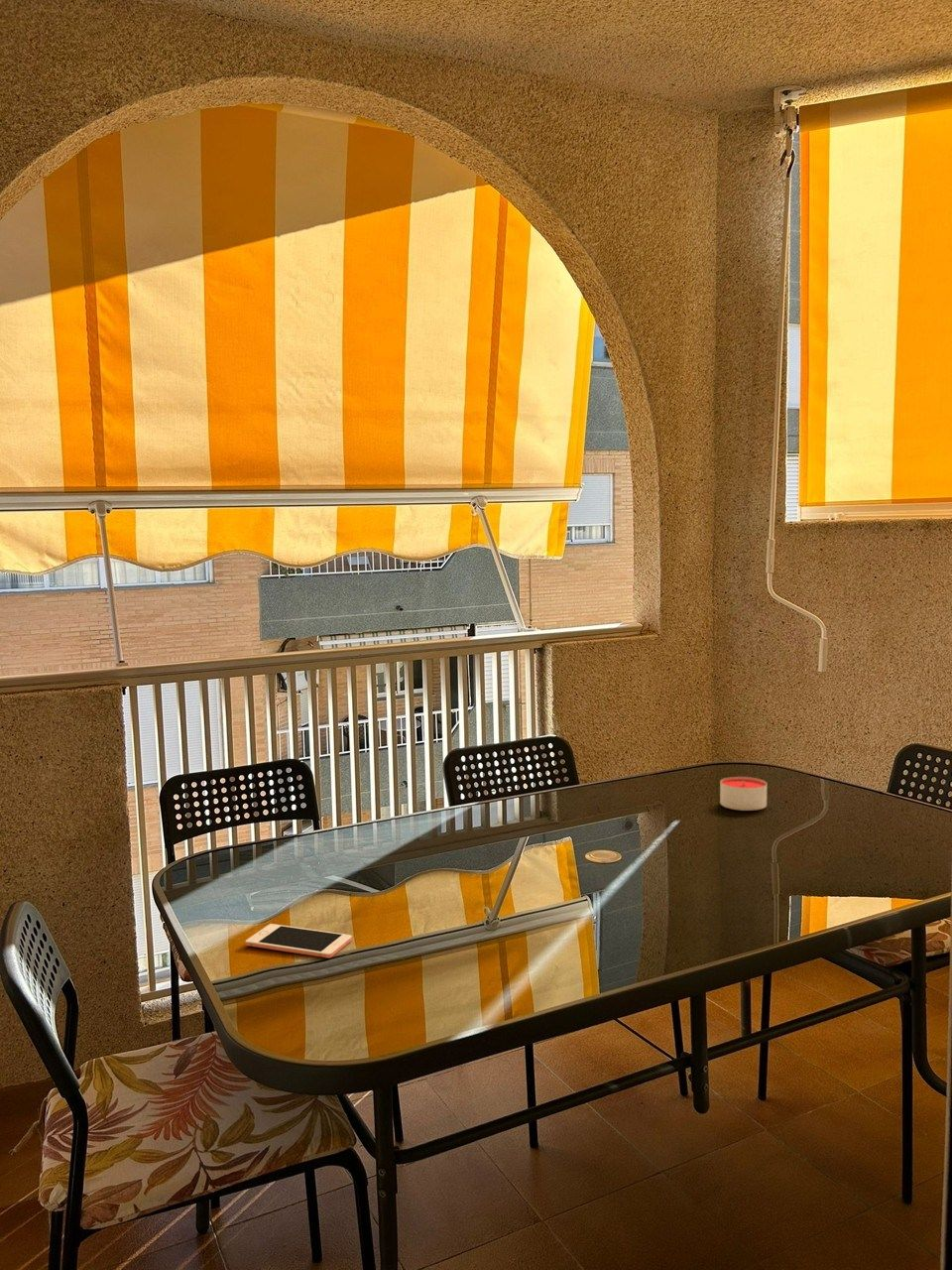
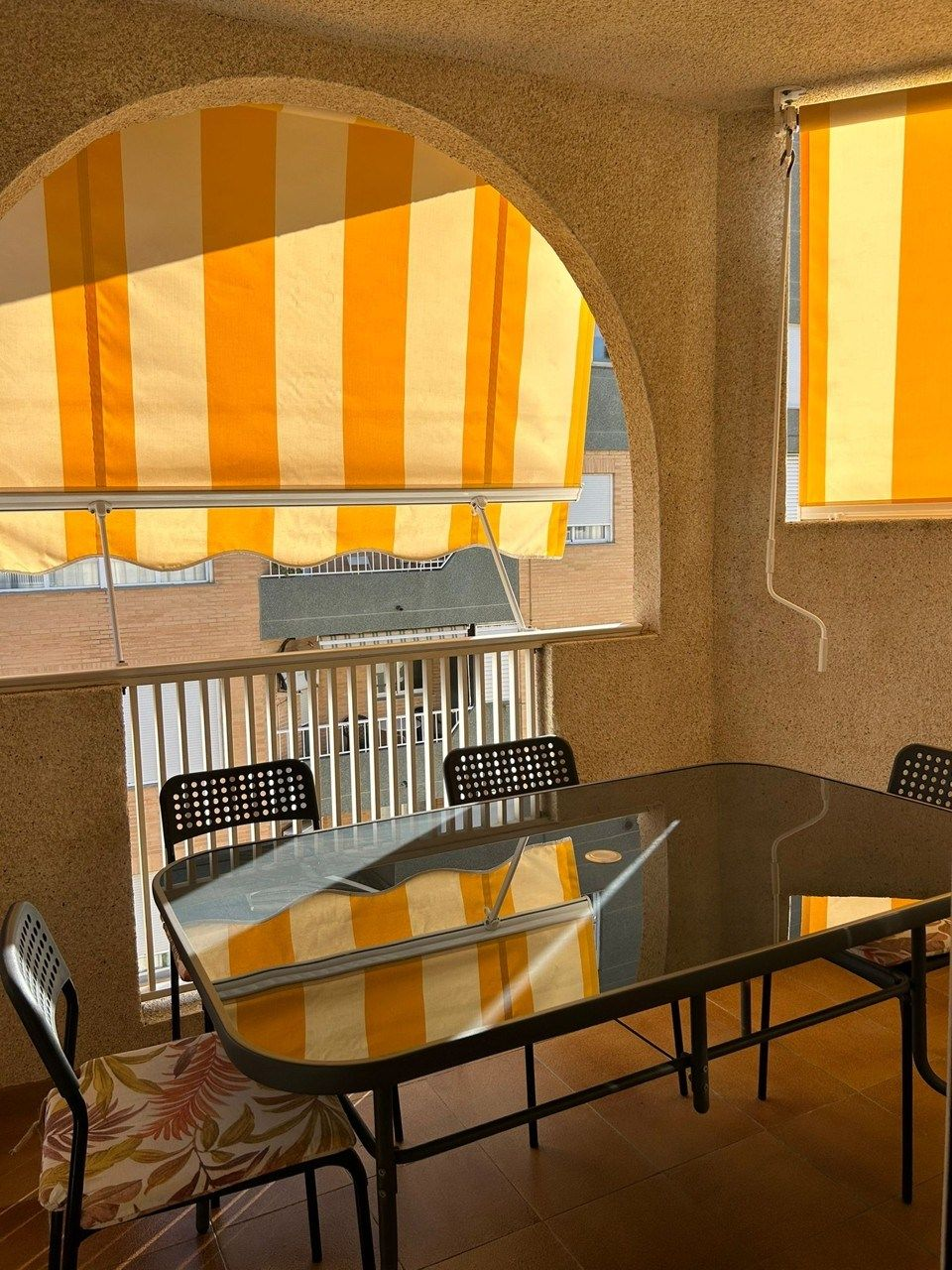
- candle (743, 792)
- cell phone (298, 940)
